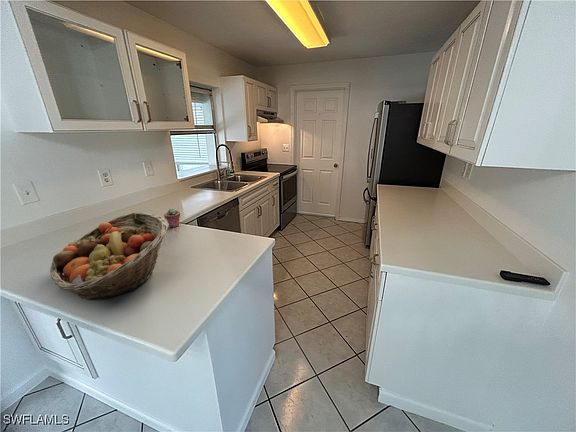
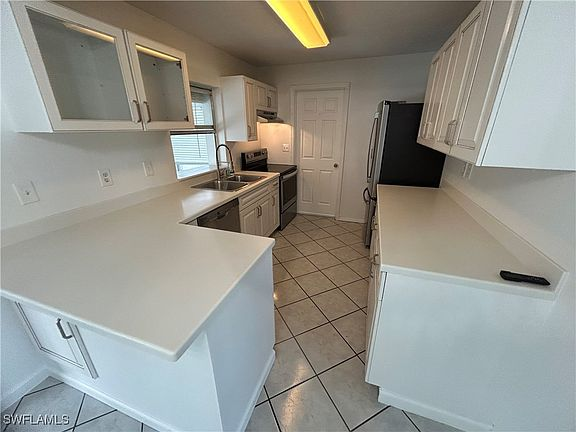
- potted succulent (172, 217)
- fruit basket (115, 251)
